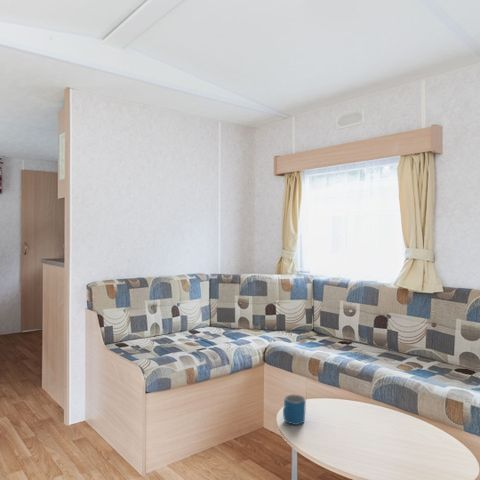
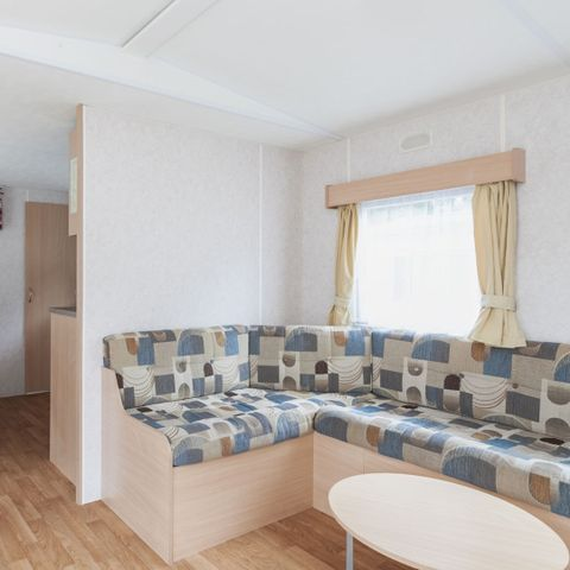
- mug (292, 410)
